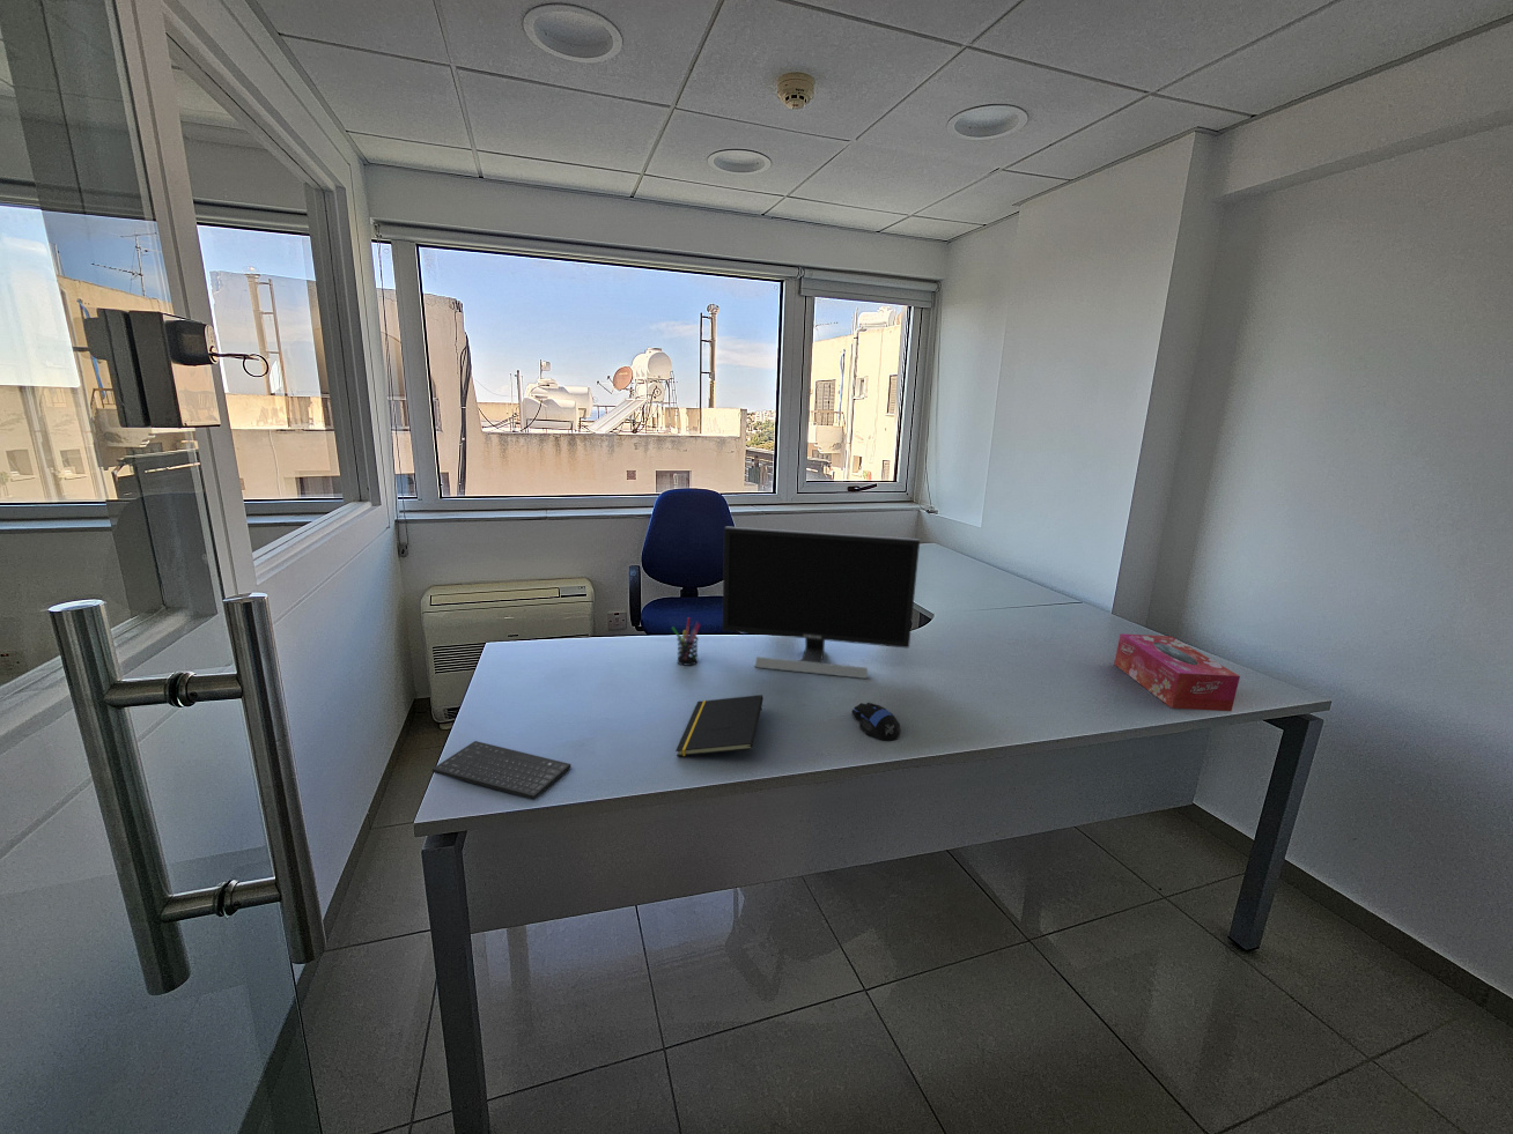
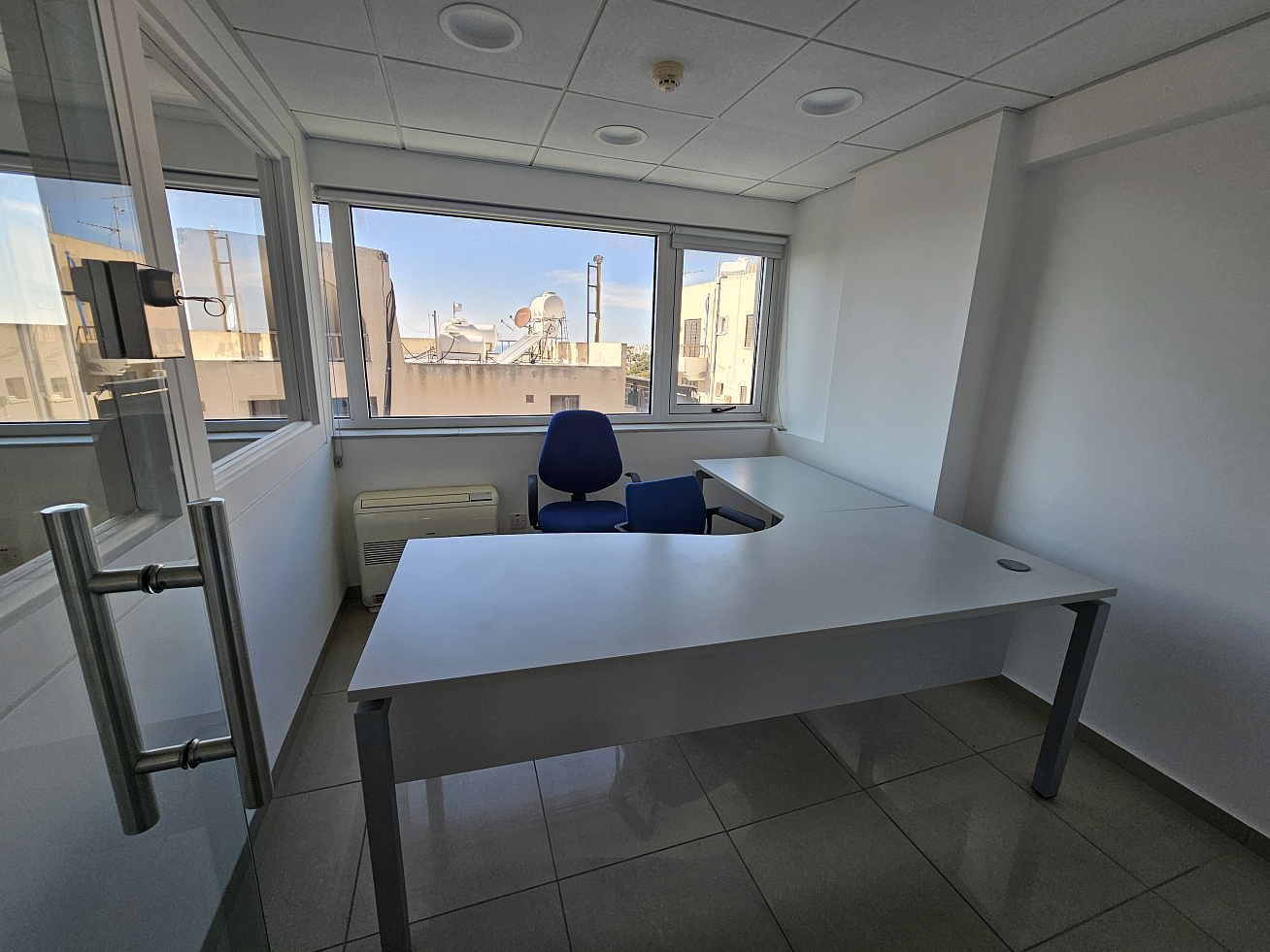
- pen holder (685, 641)
- monitor (816, 598)
- notepad (722, 723)
- computer mouse (878, 716)
- tissue box (1171, 669)
- keyboard (502, 767)
